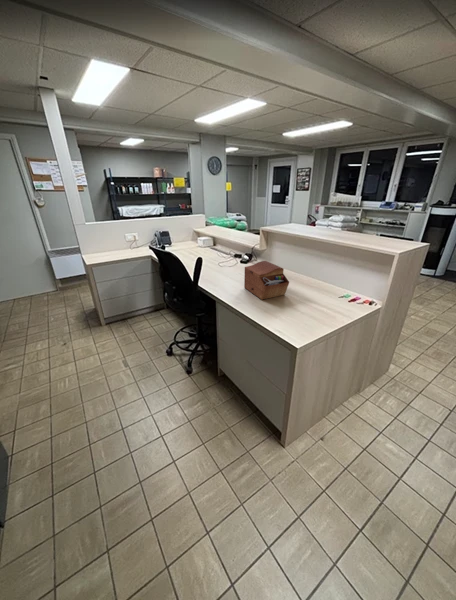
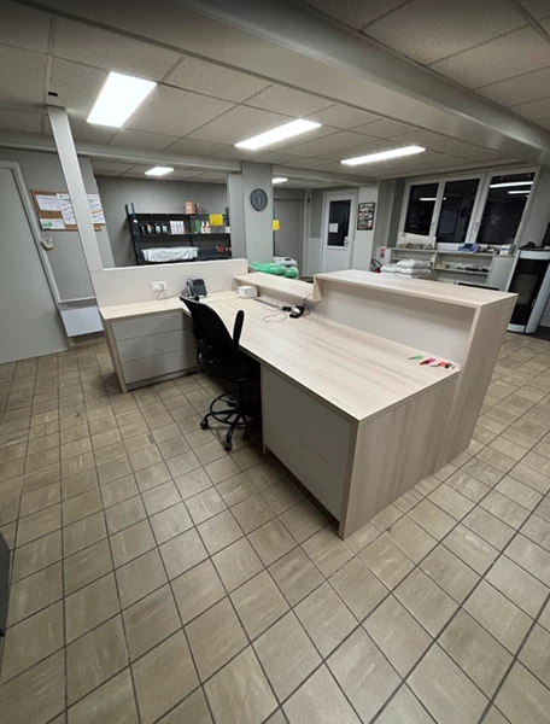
- sewing box (265, 279)
